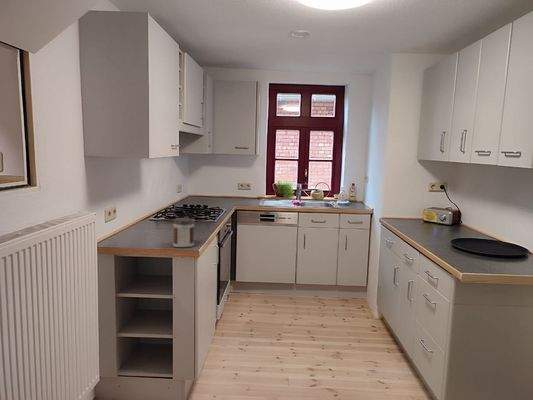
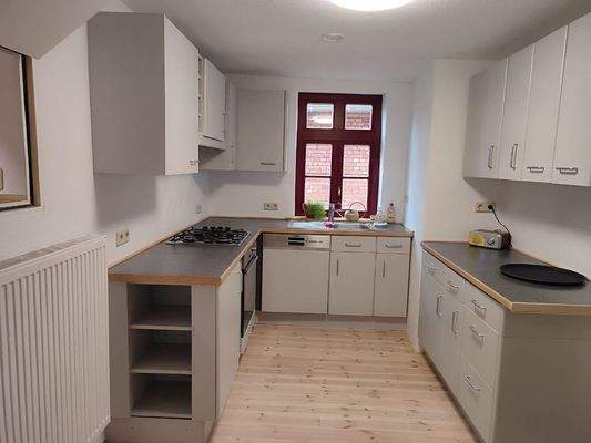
- jar (183, 232)
